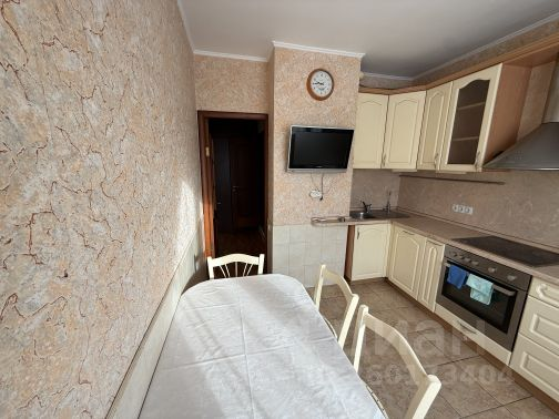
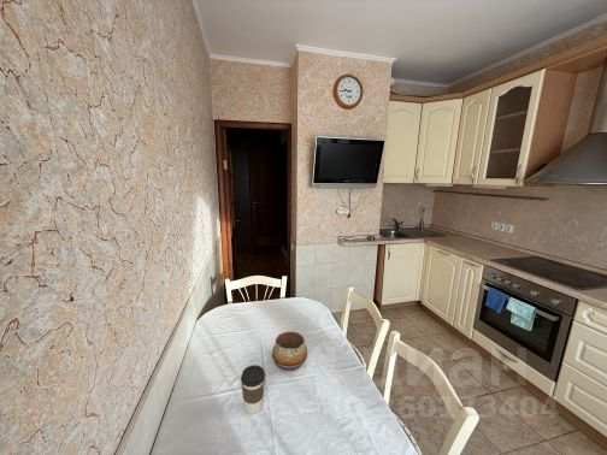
+ decorative bowl (289, 350)
+ coffee cup (253, 389)
